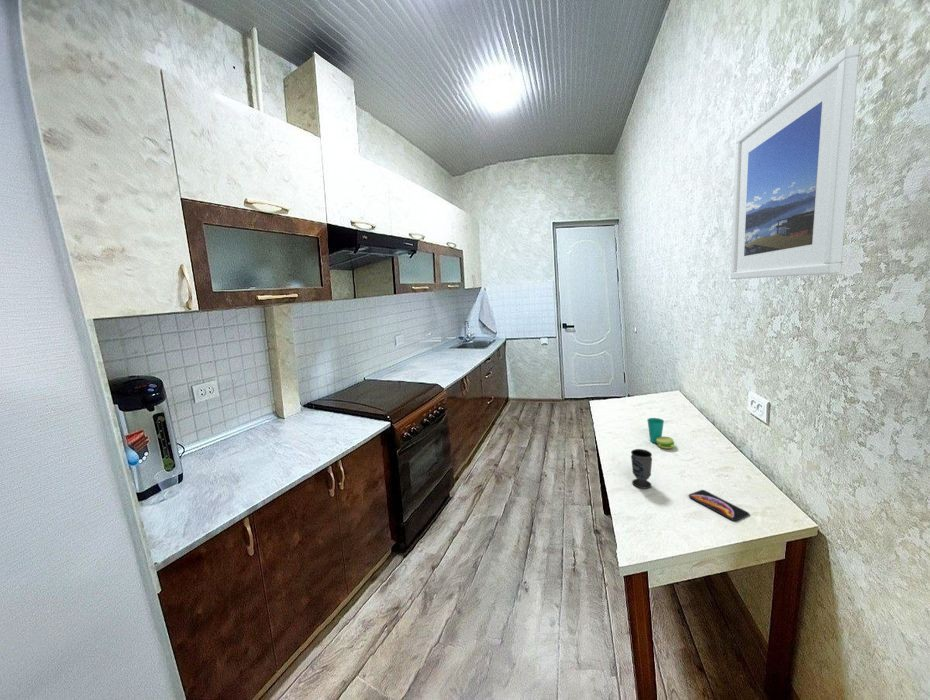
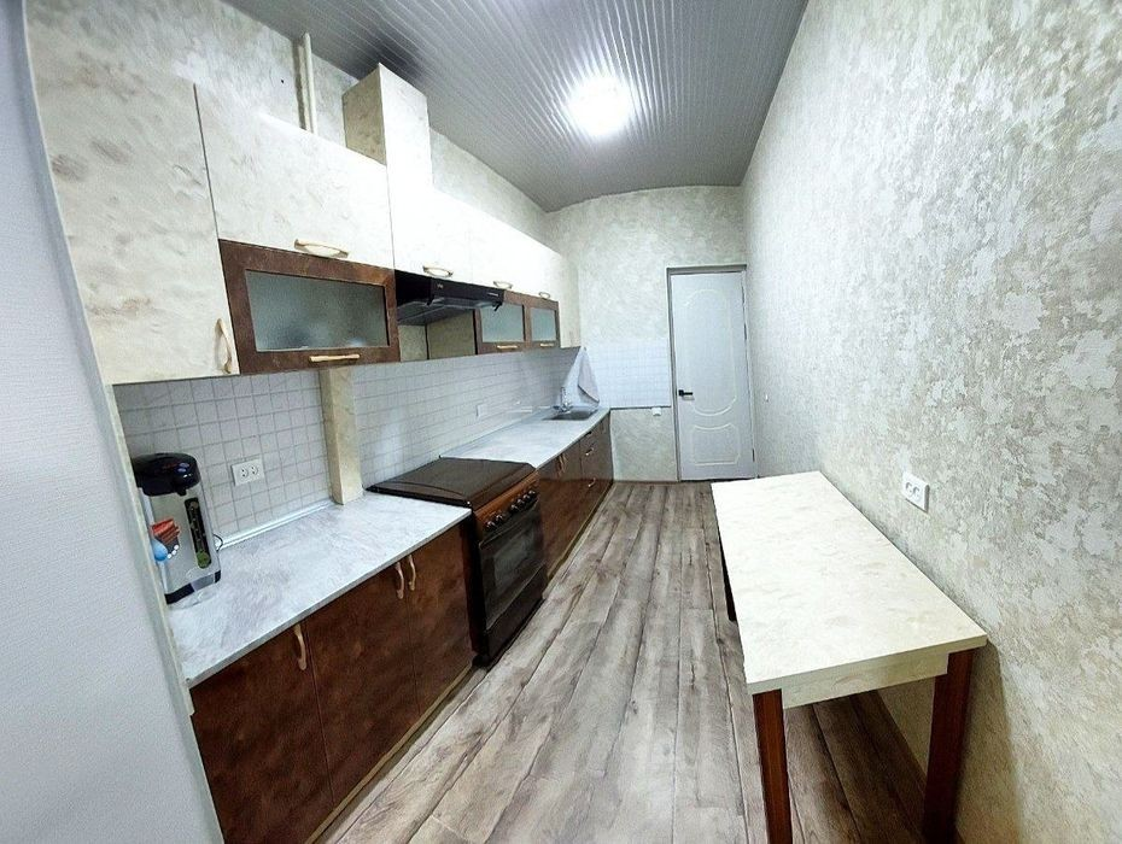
- smartphone (717, 504)
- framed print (778, 192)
- cup (660, 433)
- cup (641, 468)
